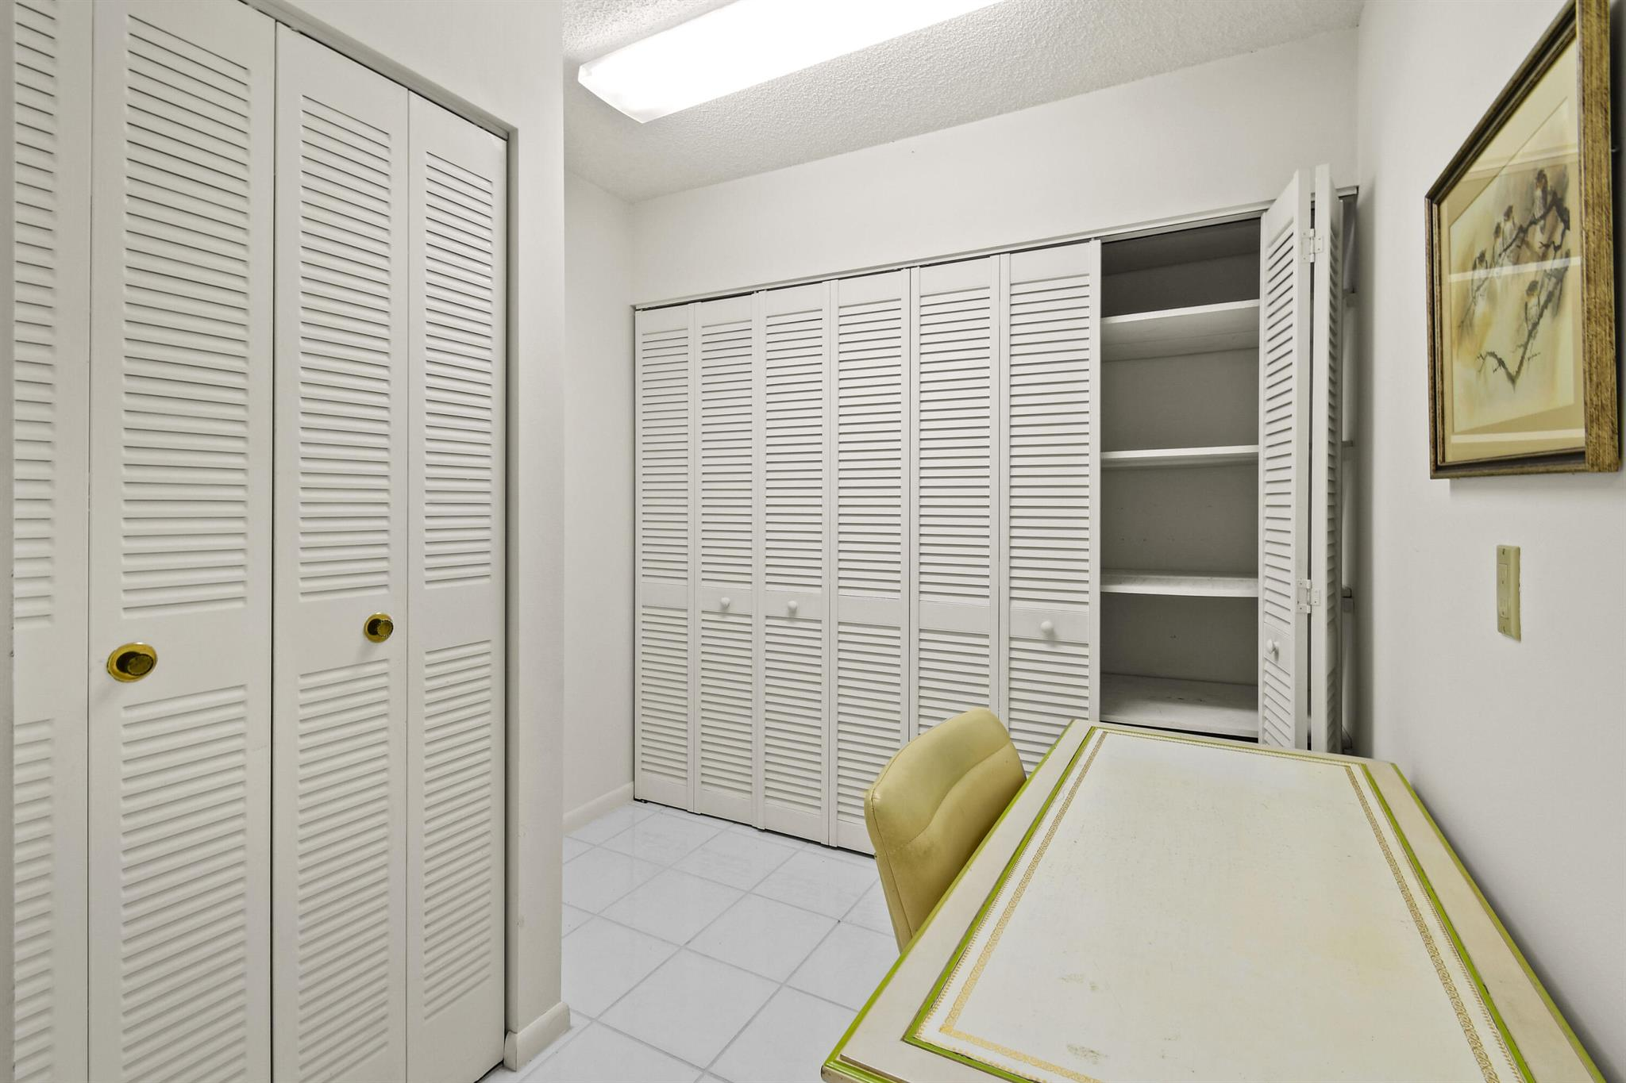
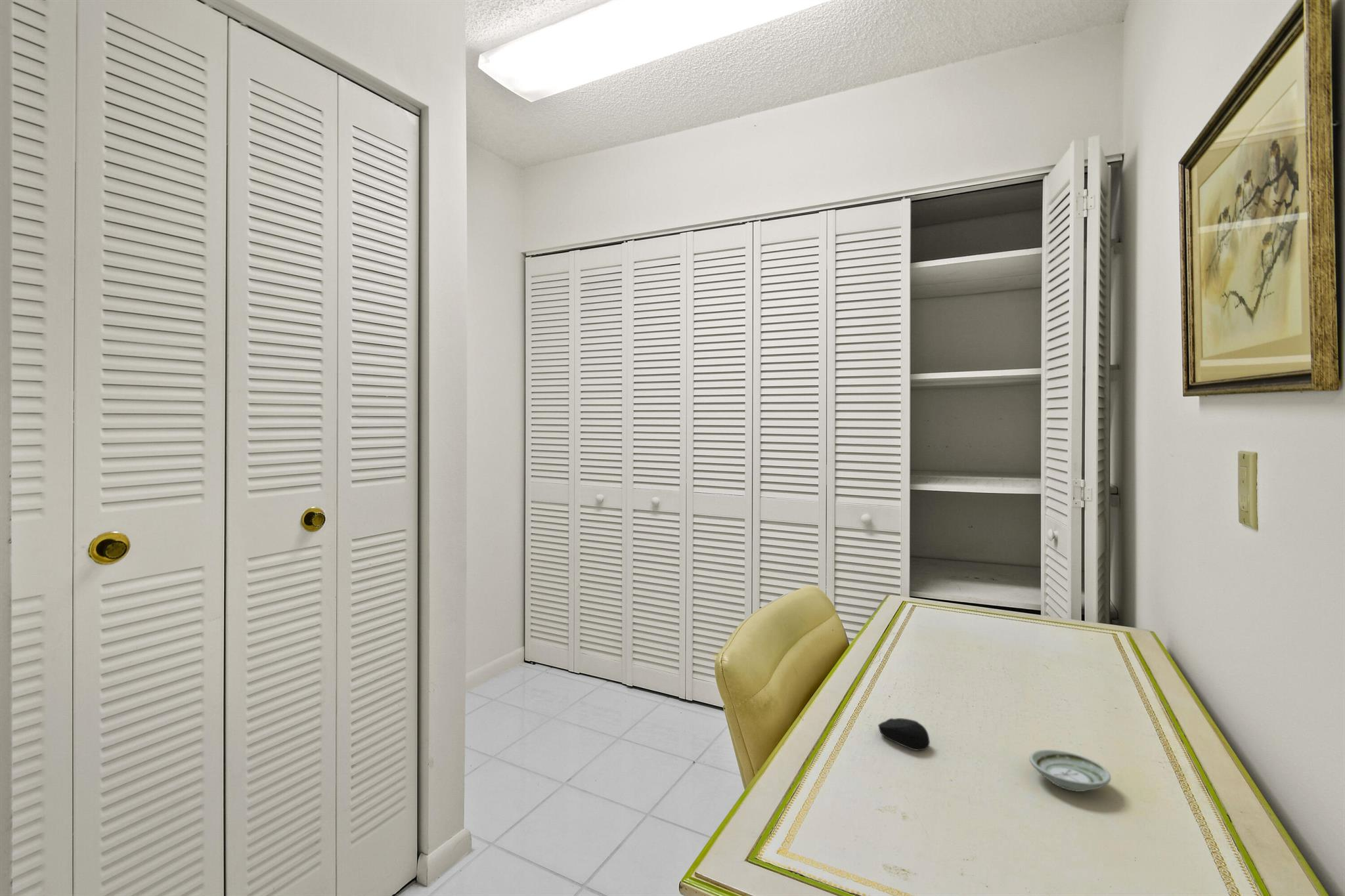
+ computer mouse (903, 729)
+ saucer (1069, 773)
